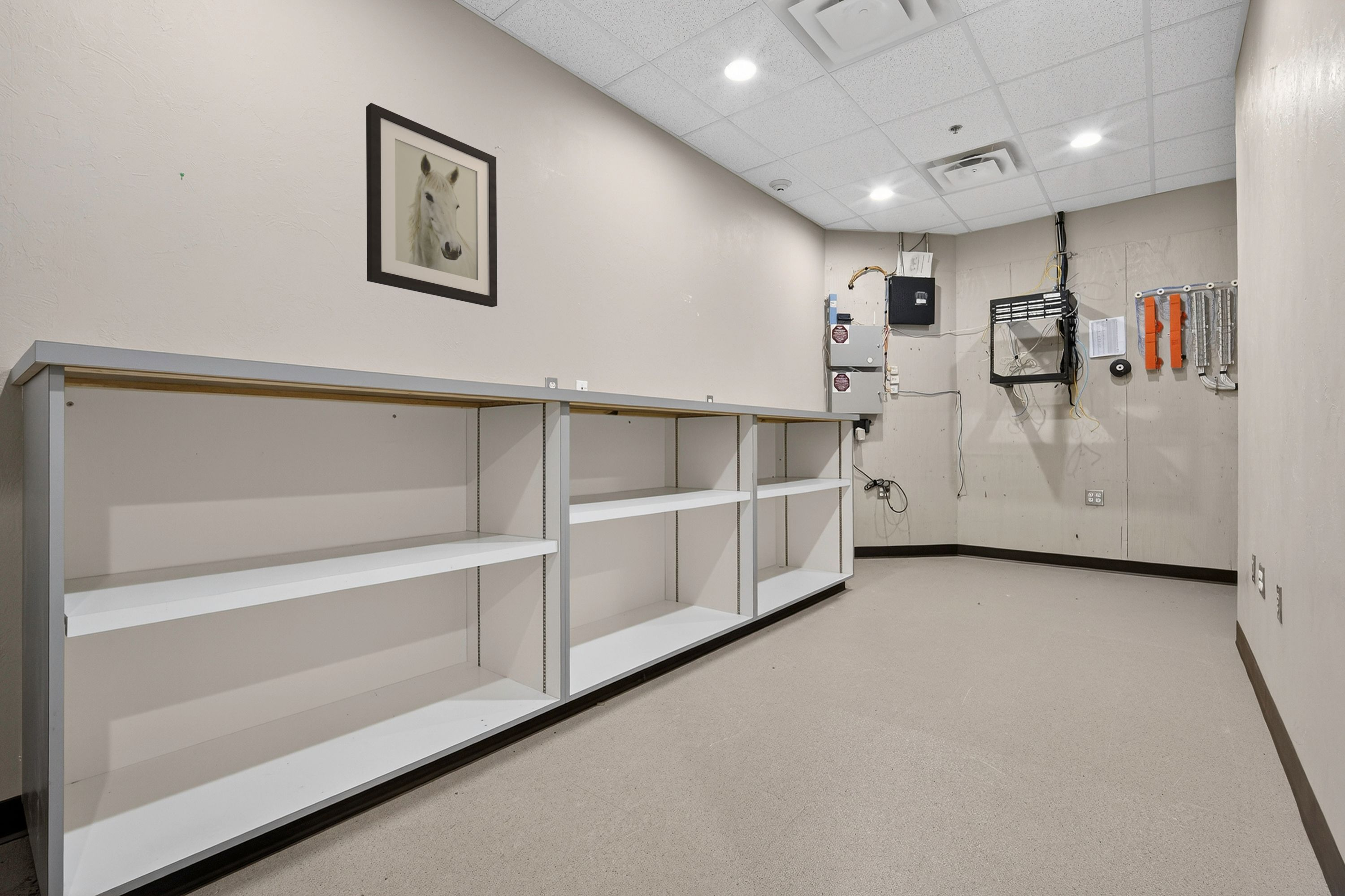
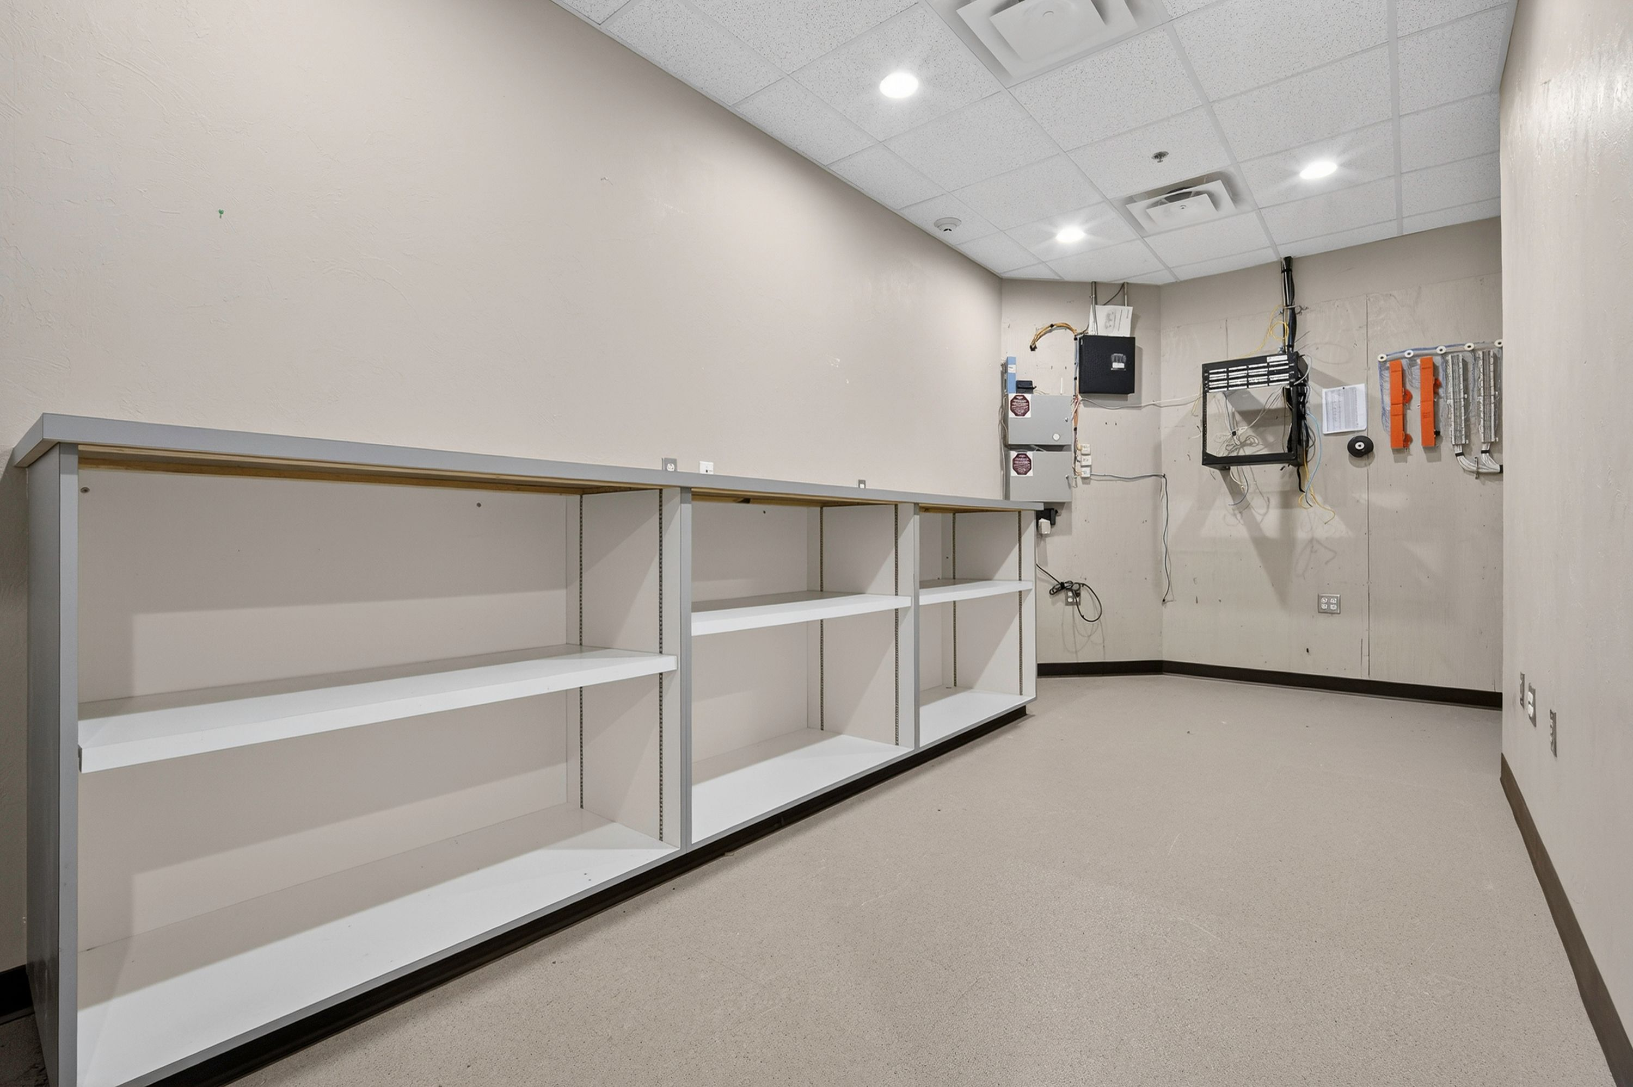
- wall art (437, 214)
